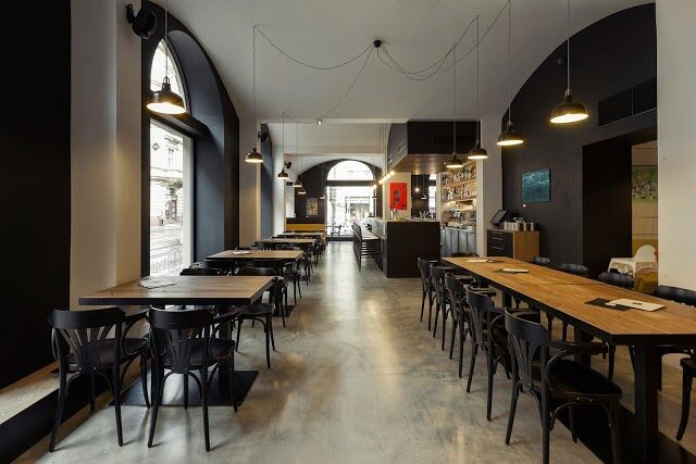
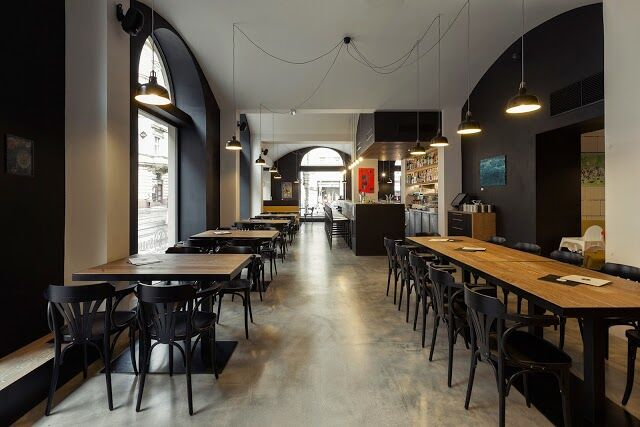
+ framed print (19, 156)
